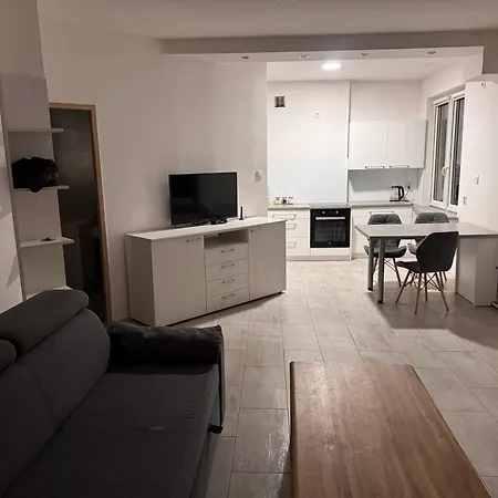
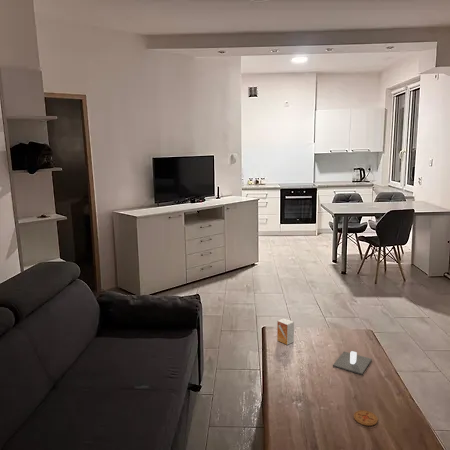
+ candle (352, 357)
+ coaster (365, 417)
+ small box (285, 331)
